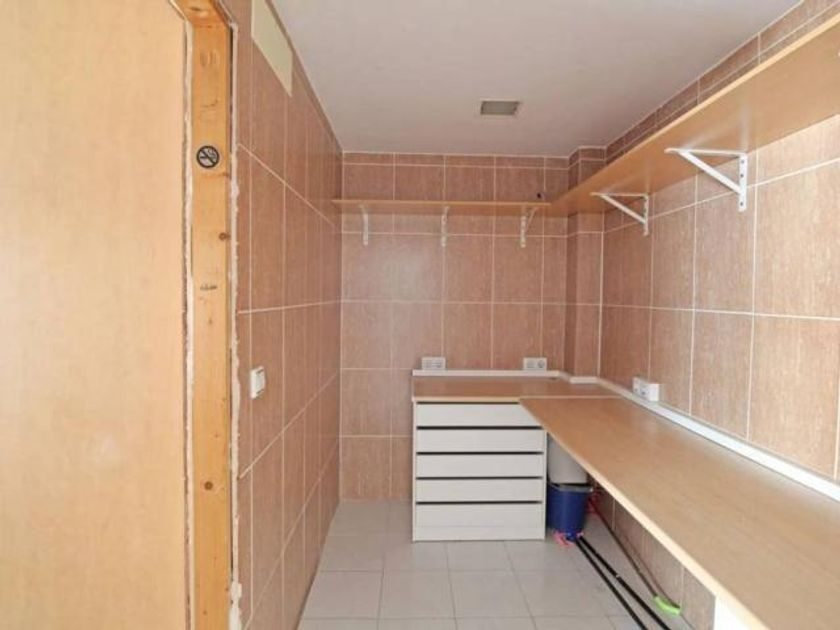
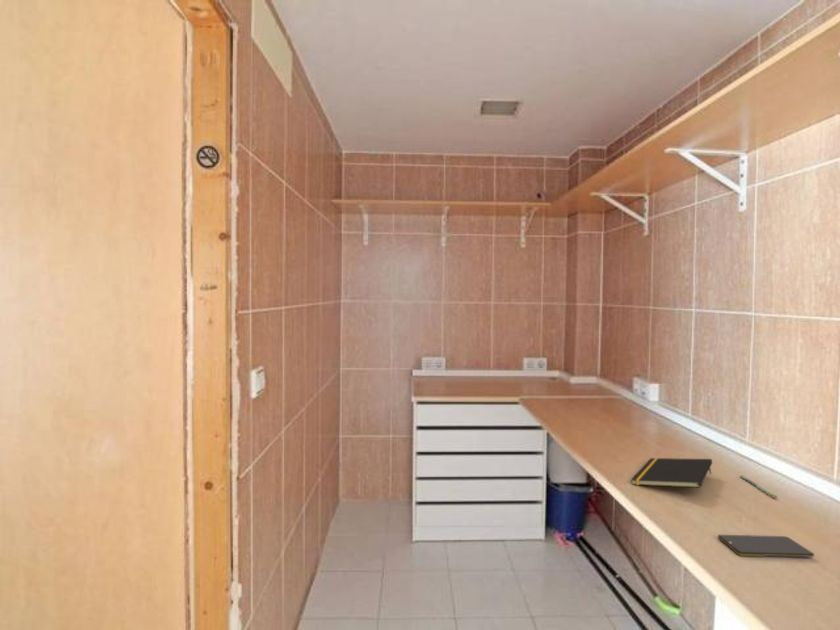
+ smartphone (764, 545)
+ notepad (672, 471)
+ pen (757, 486)
